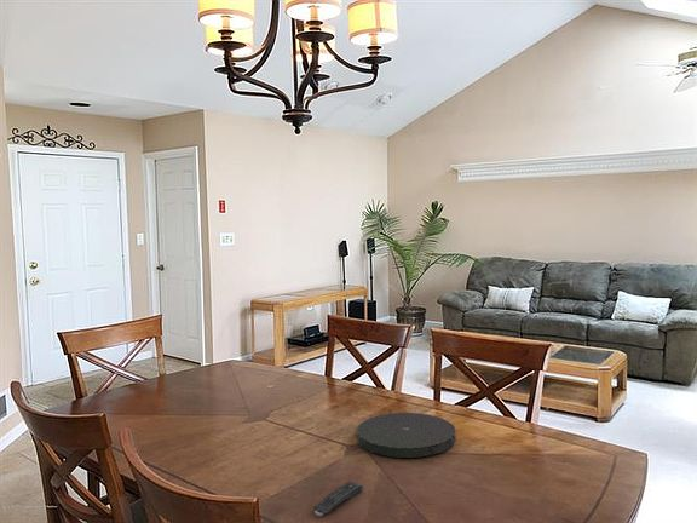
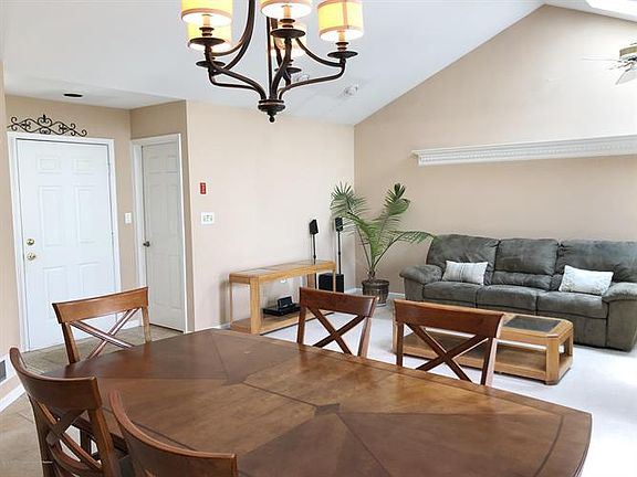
- remote control (338, 498)
- plate (405, 432)
